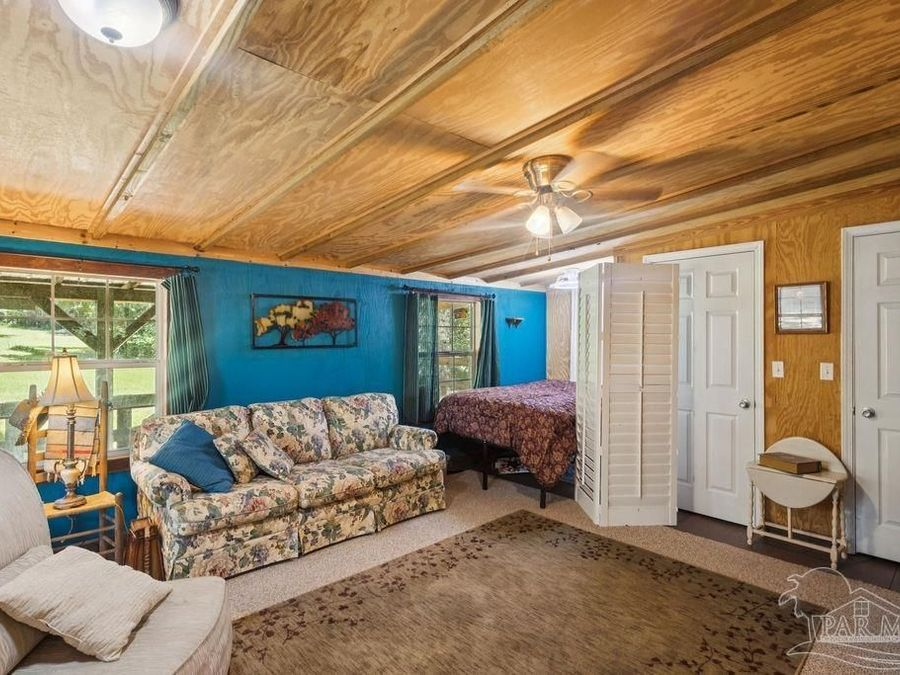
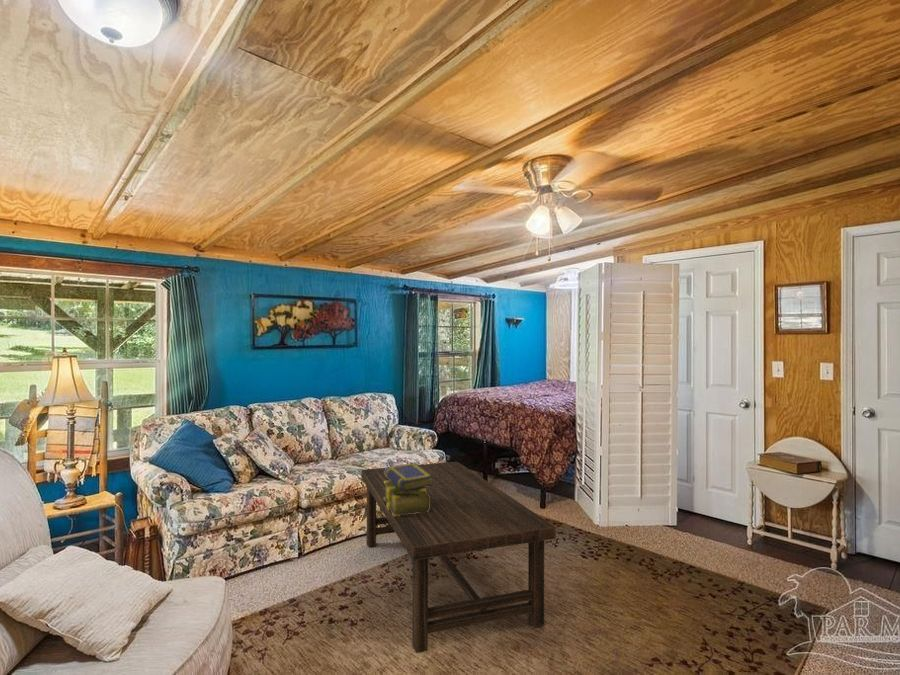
+ stack of books (408, 487)
+ coffee table (440, 535)
